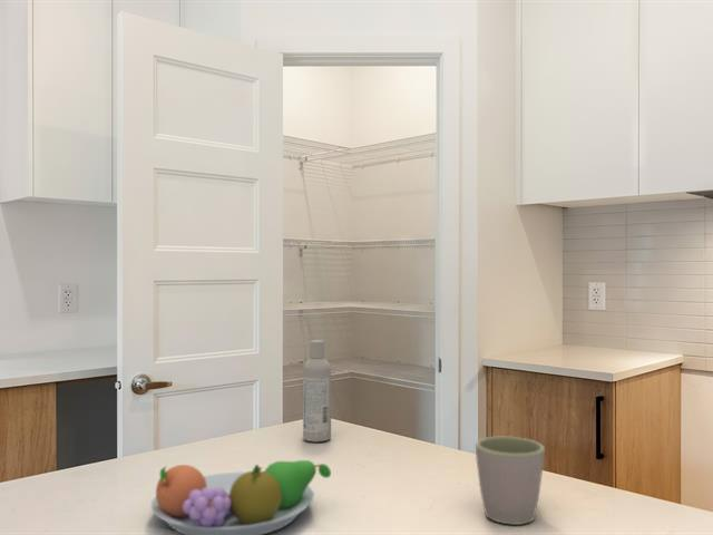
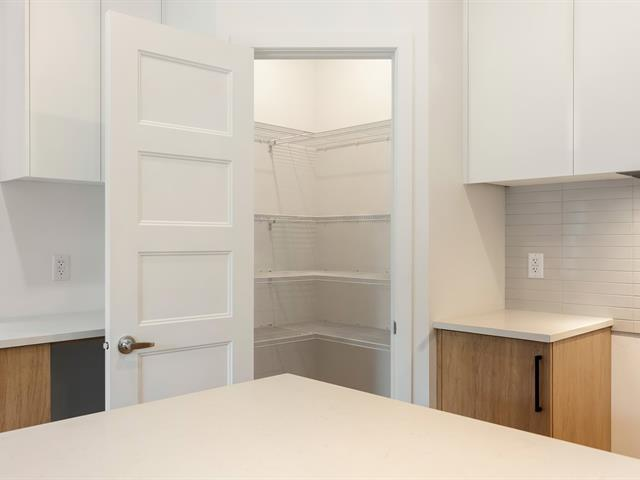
- bottle (316, 389)
- mug (512, 476)
- fruit bowl (240, 481)
